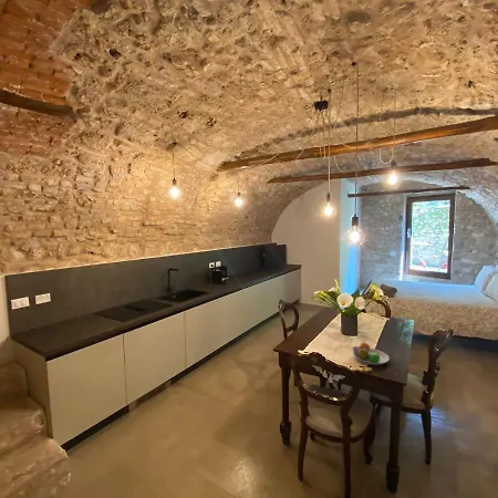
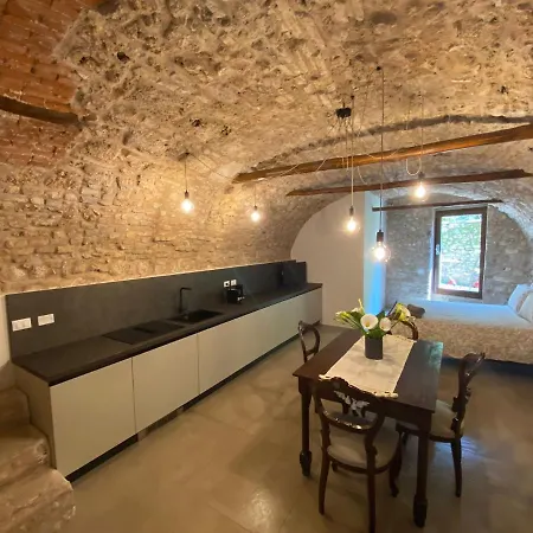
- fruit bowl (370, 352)
